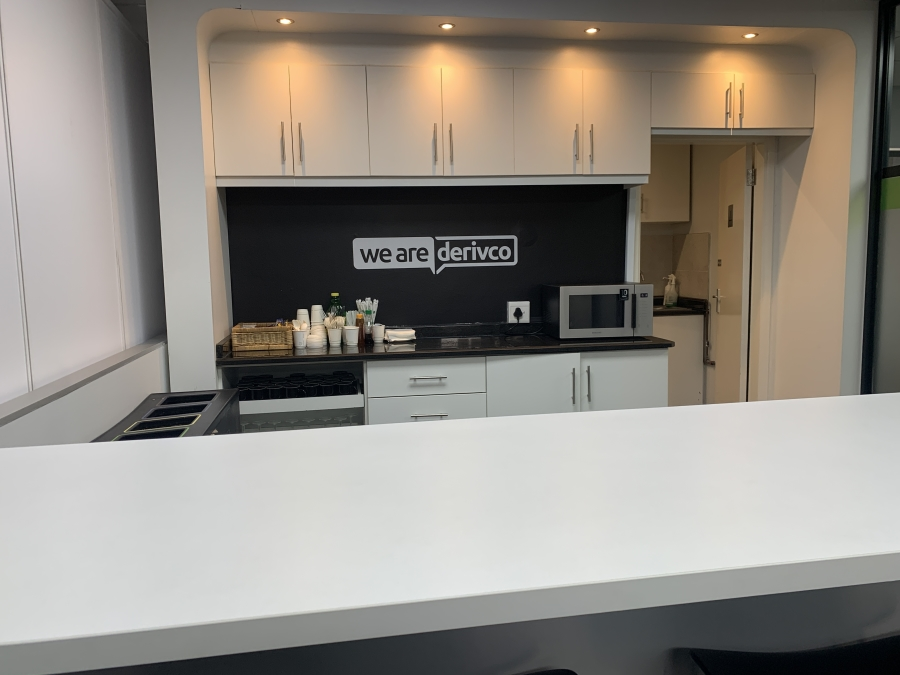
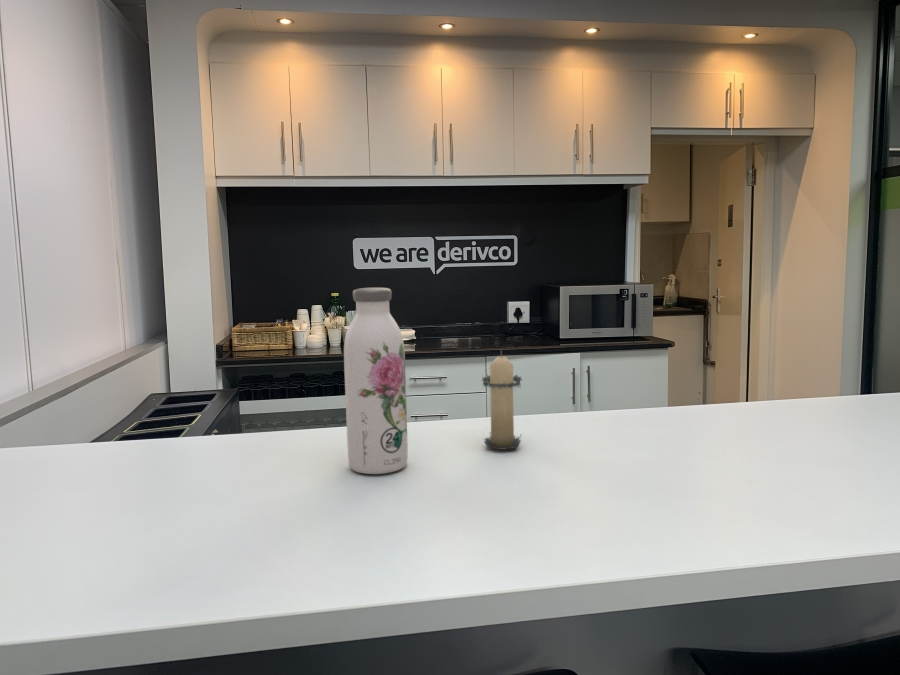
+ candle (501, 398)
+ water bottle (375, 378)
